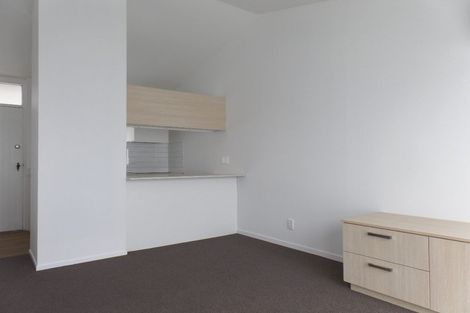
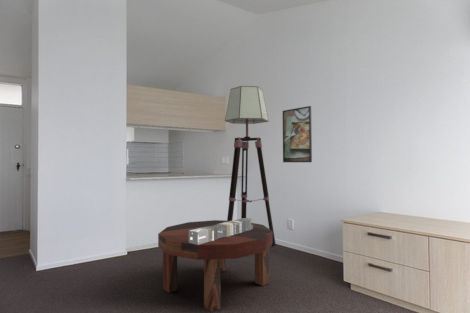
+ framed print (296, 135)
+ coffee table (215, 258)
+ floor lamp (243, 165)
+ skyscraper (222, 229)
